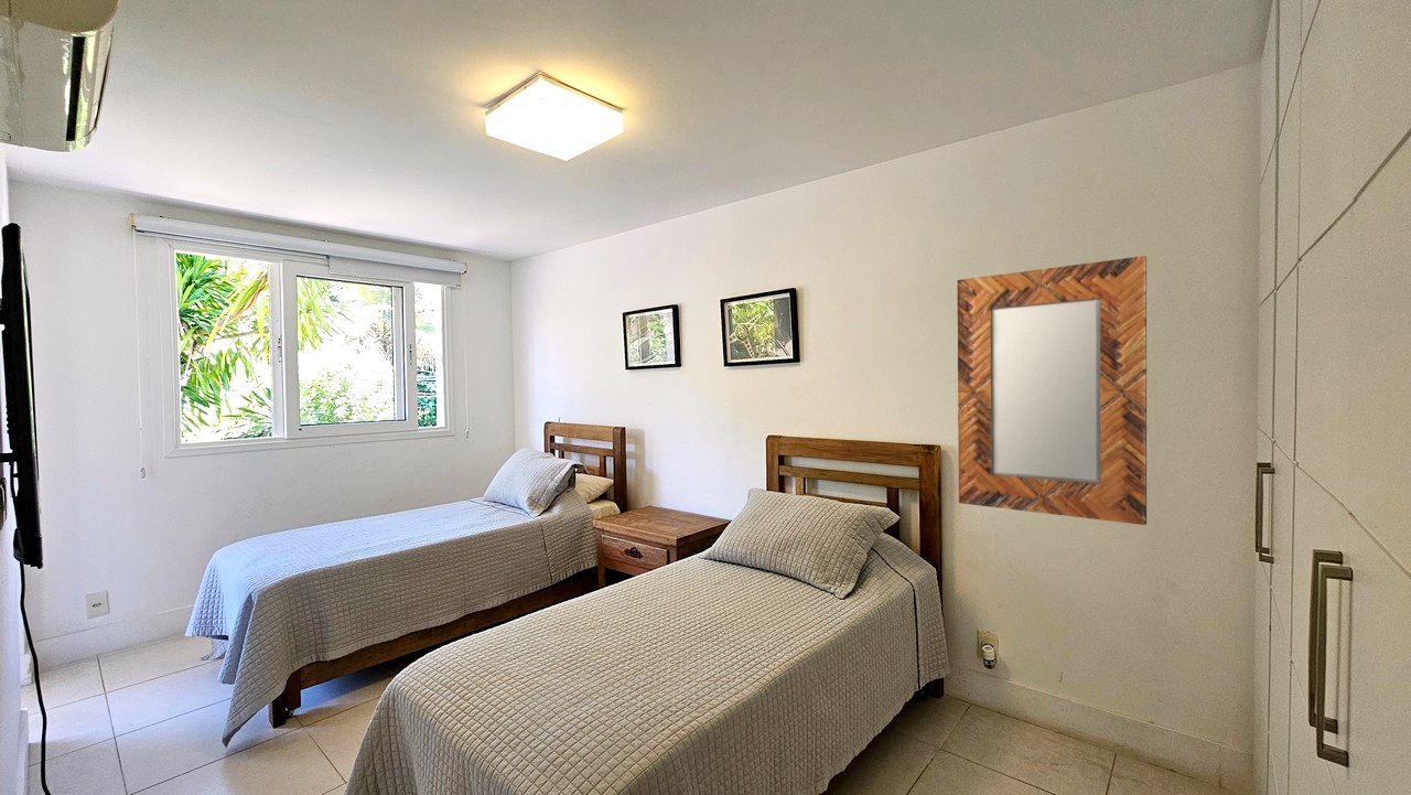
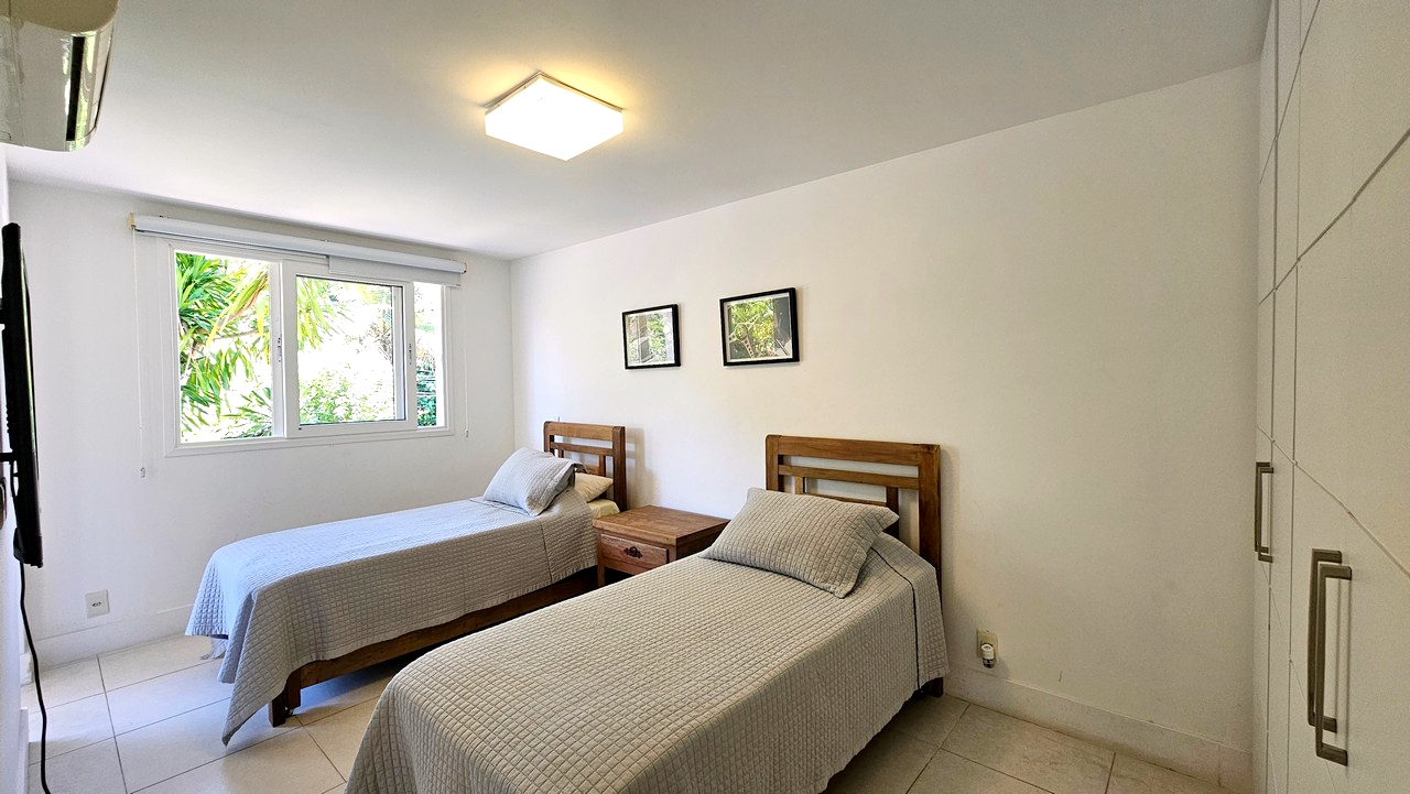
- home mirror (1044, 391)
